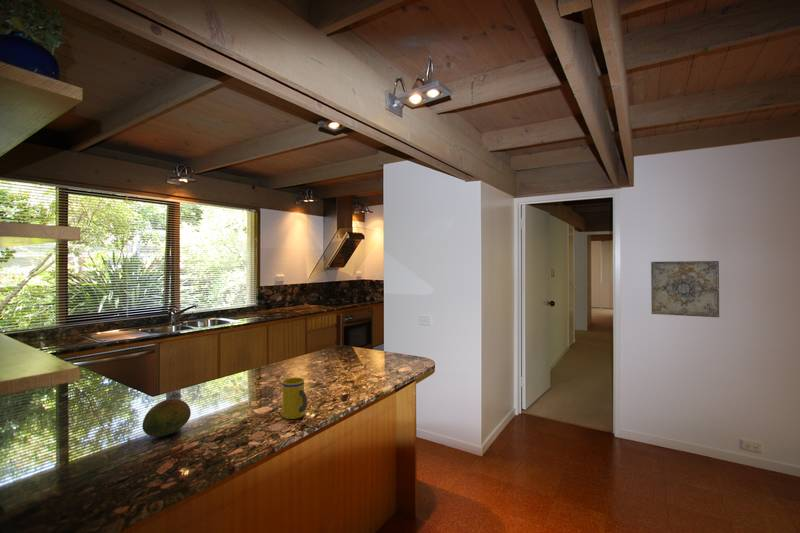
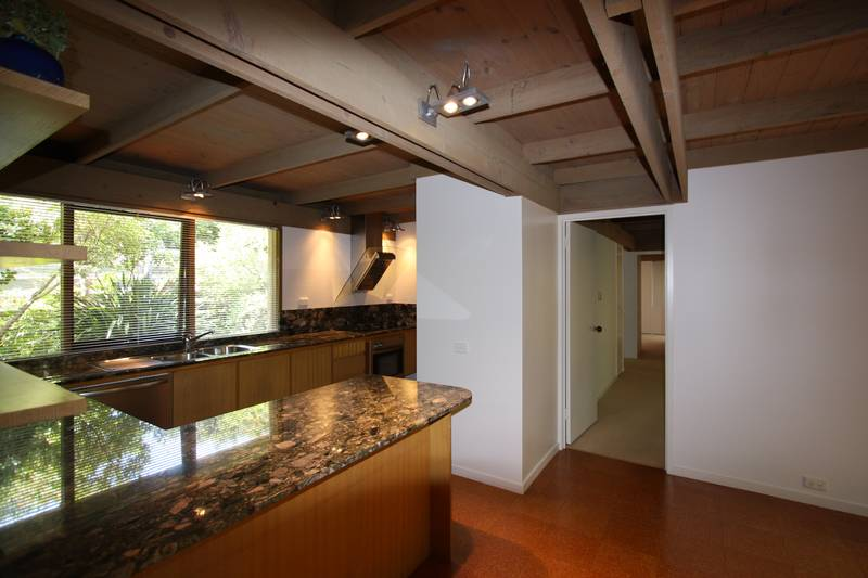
- mug (296, 398)
- fruit (166, 417)
- wall art (683, 288)
